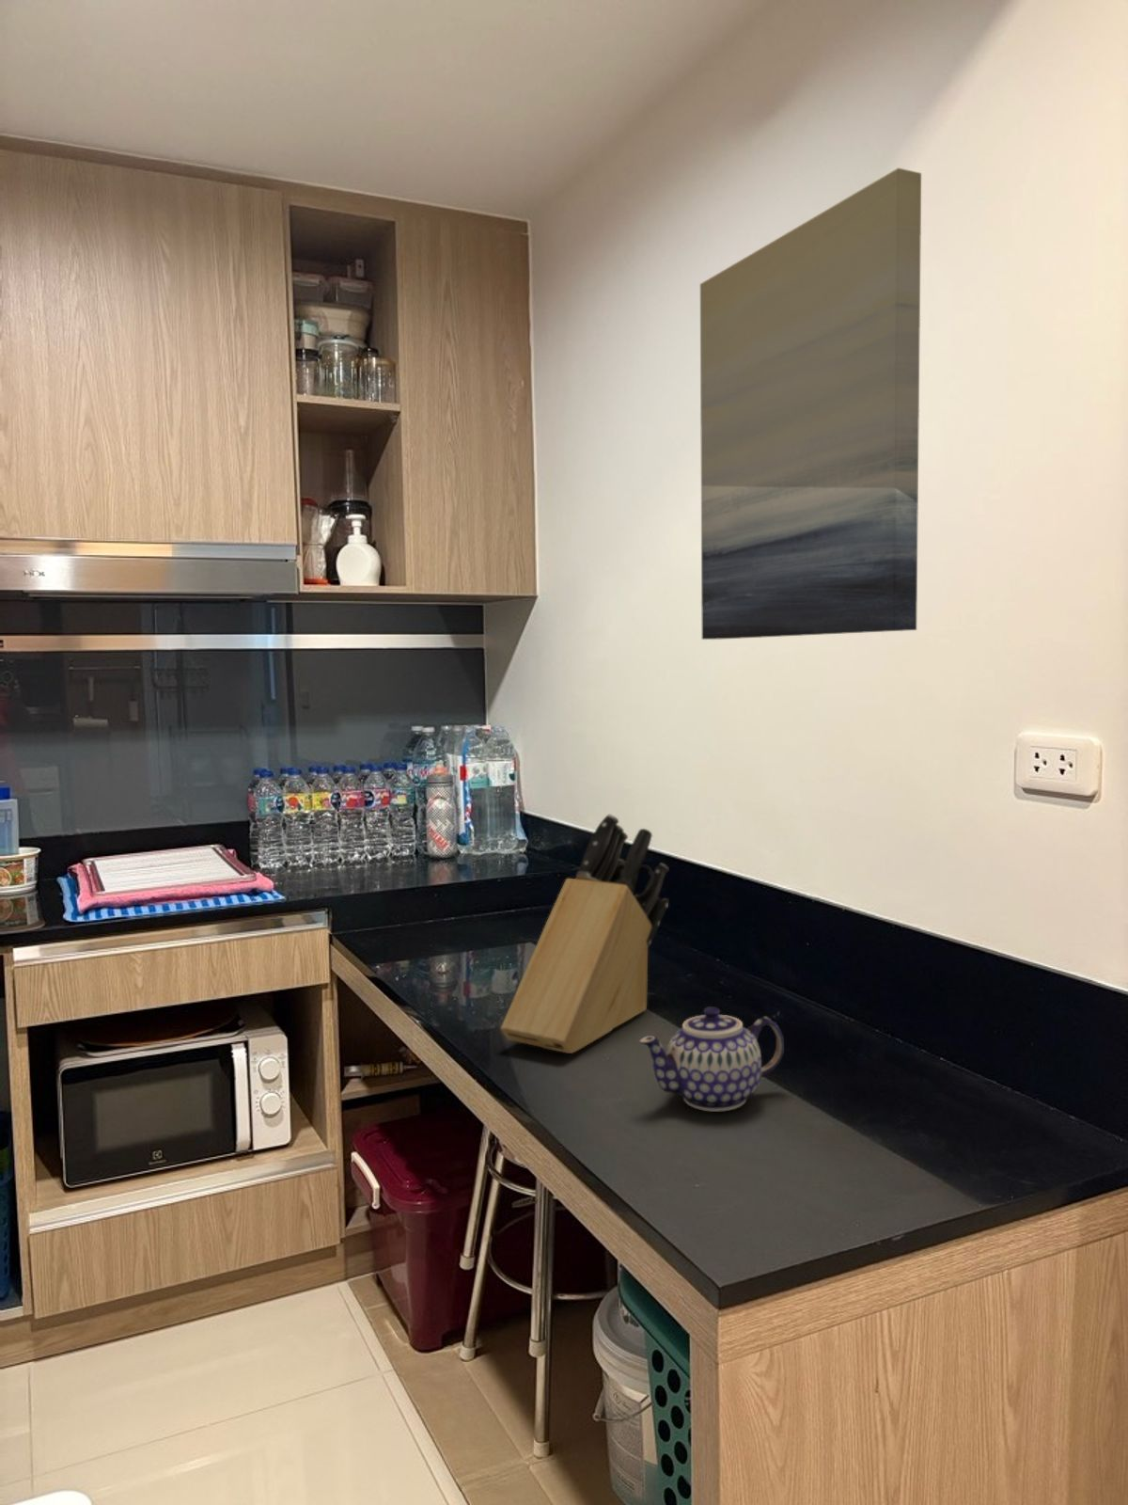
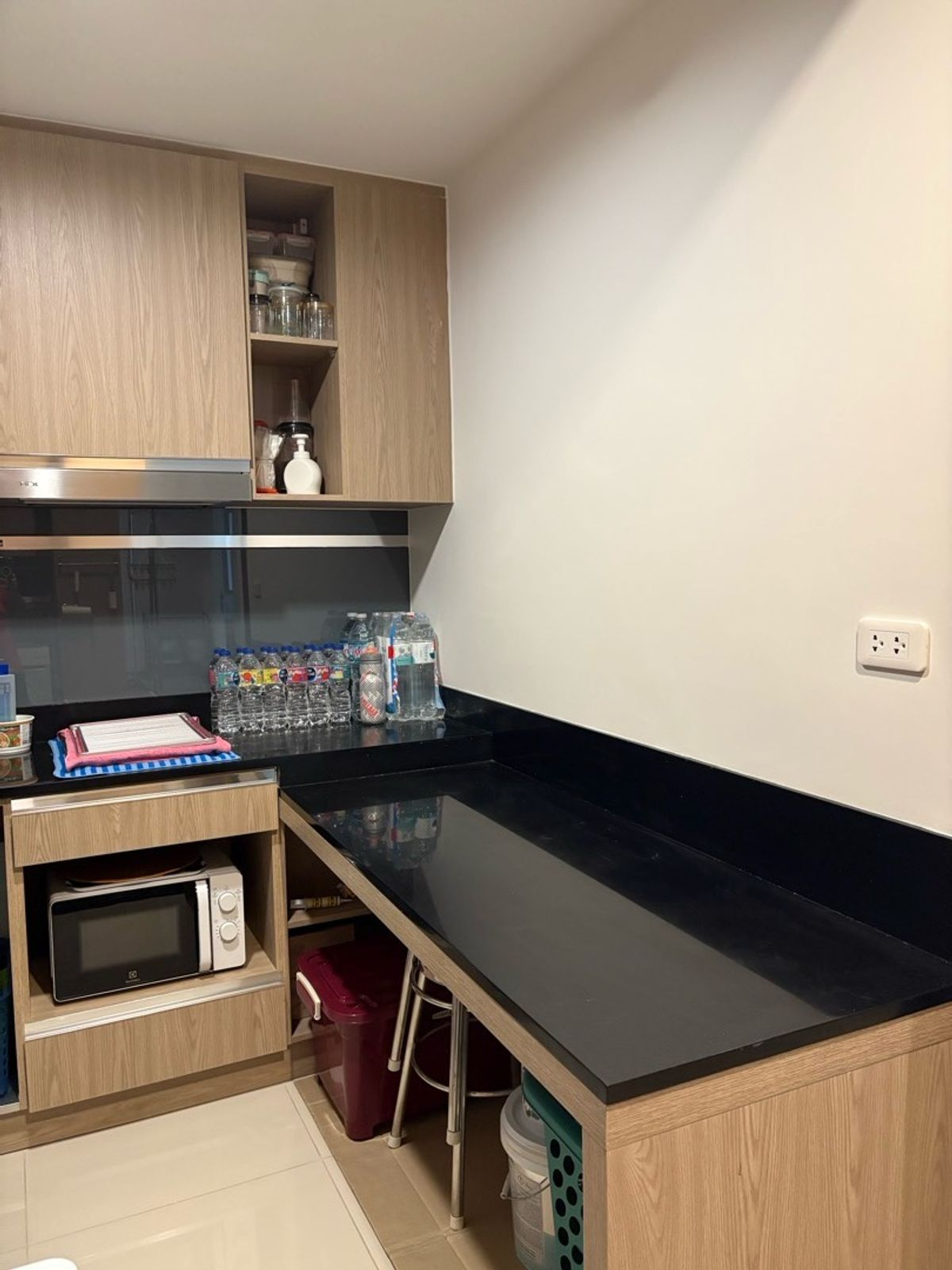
- knife block (592, 923)
- wall art (796, 437)
- teapot (712, 1054)
